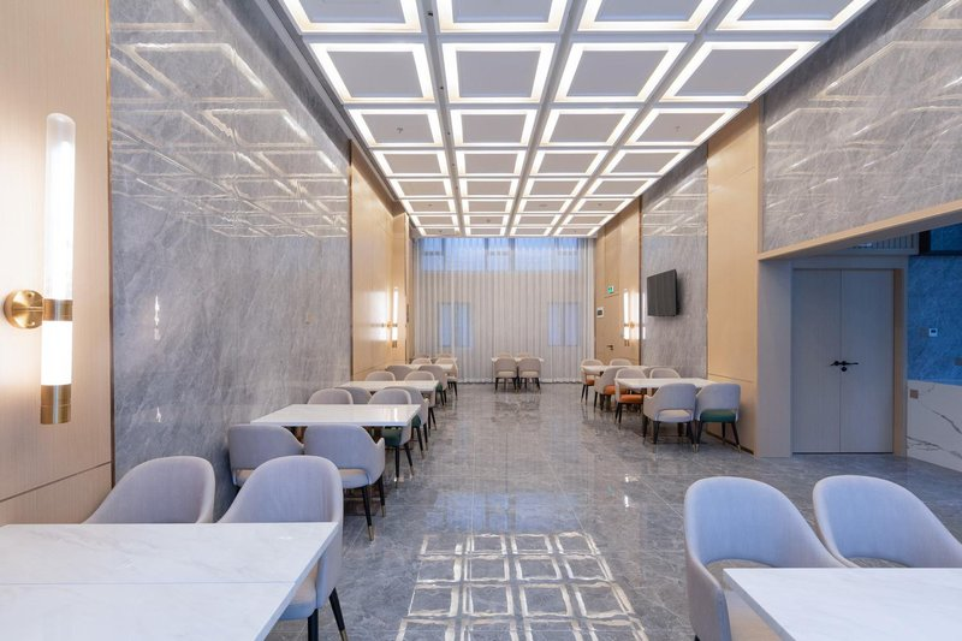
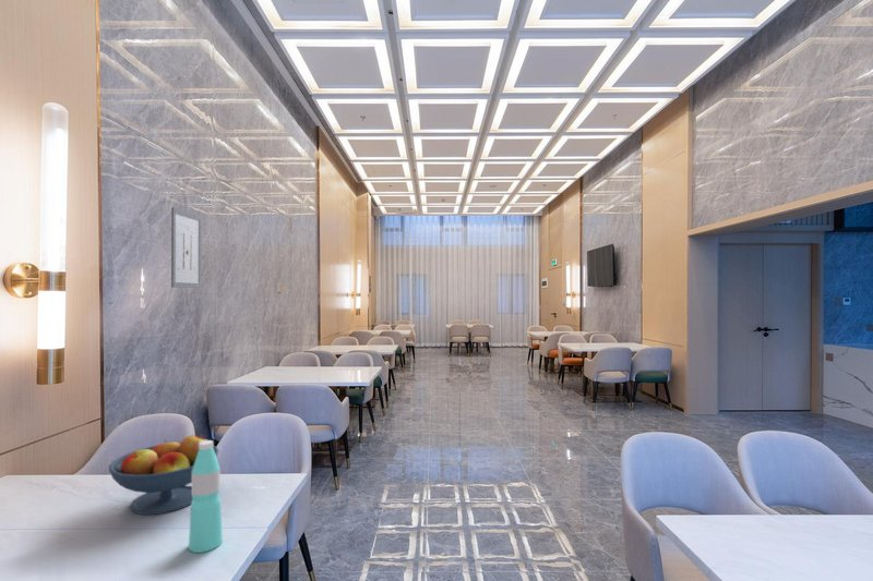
+ water bottle (205, 493)
+ fruit bowl (166, 471)
+ wall art (187, 250)
